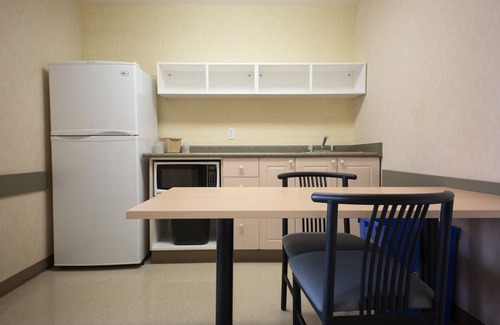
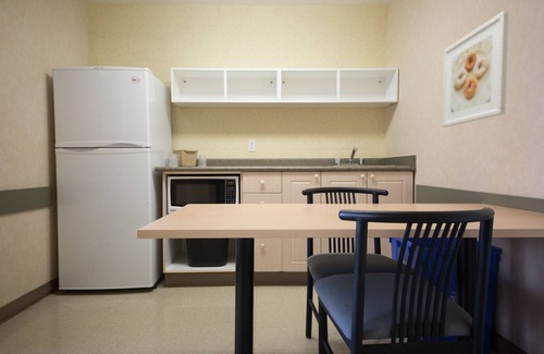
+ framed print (470, 77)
